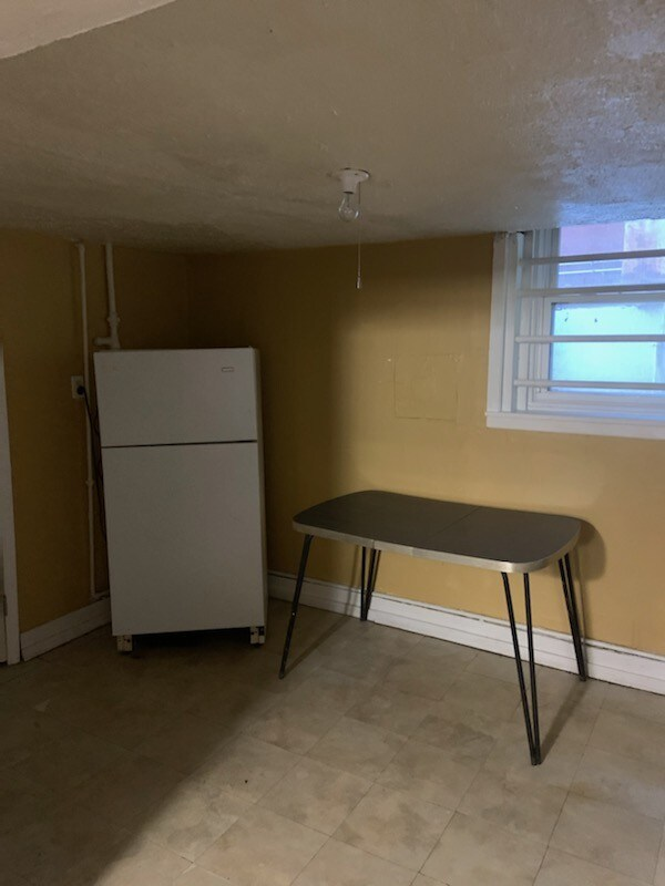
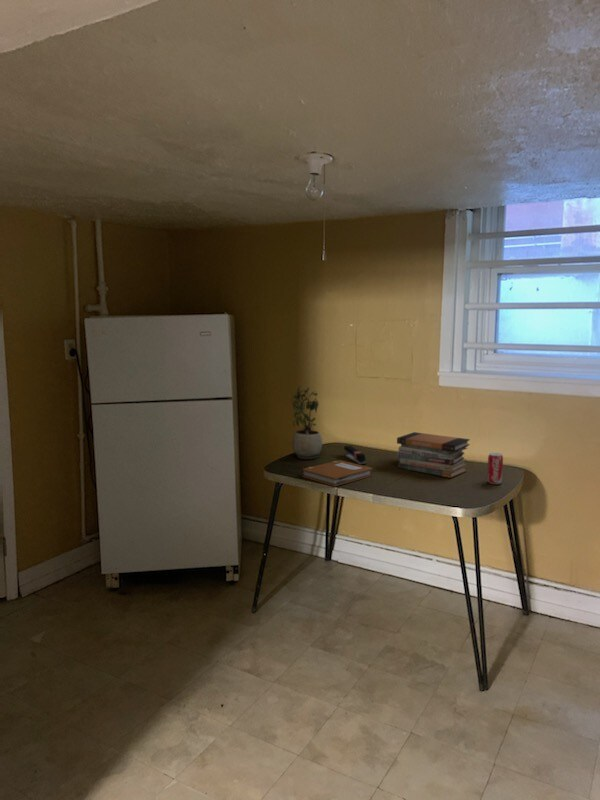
+ potted plant (305, 423)
+ book stack (432, 453)
+ beverage can (495, 468)
+ notebook (337, 471)
+ stapler (354, 454)
